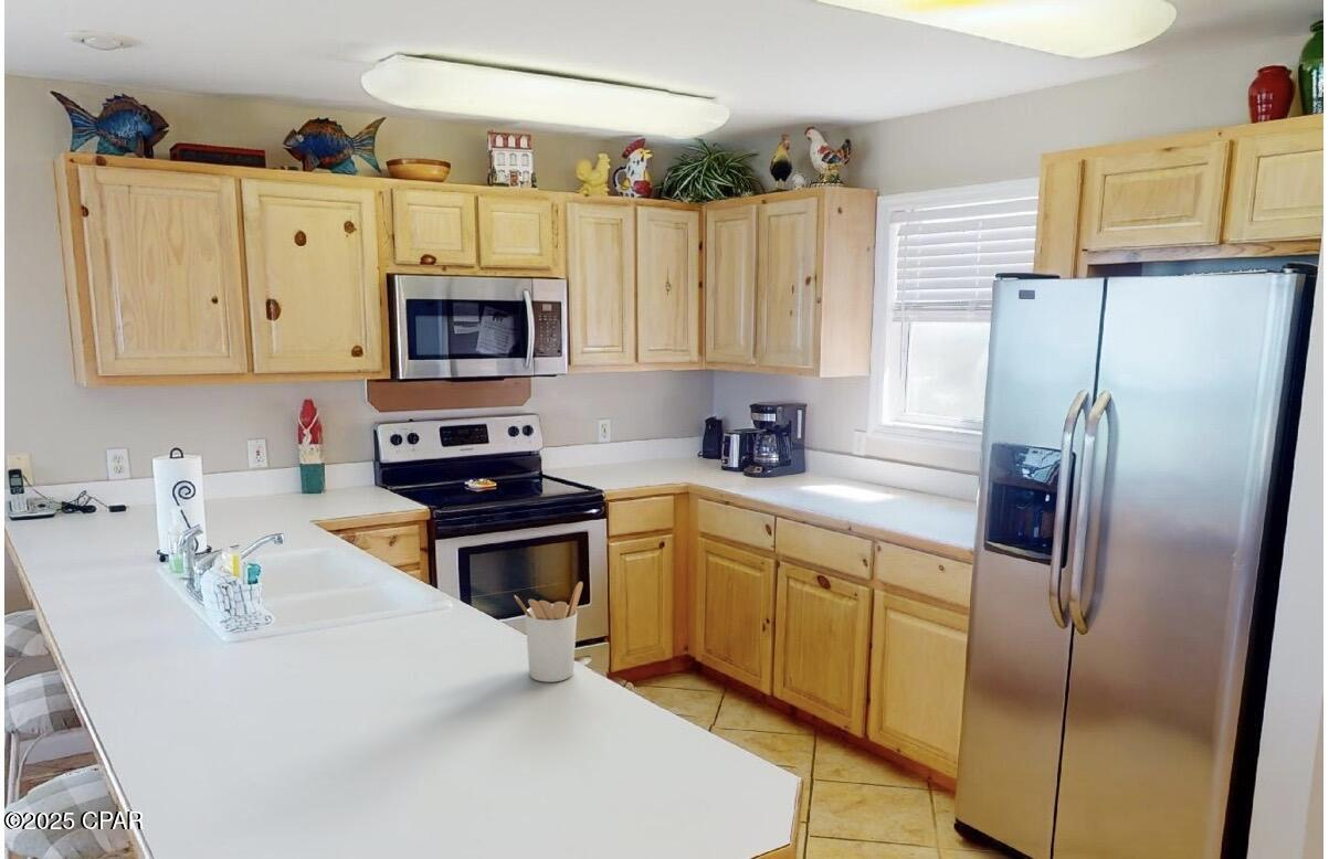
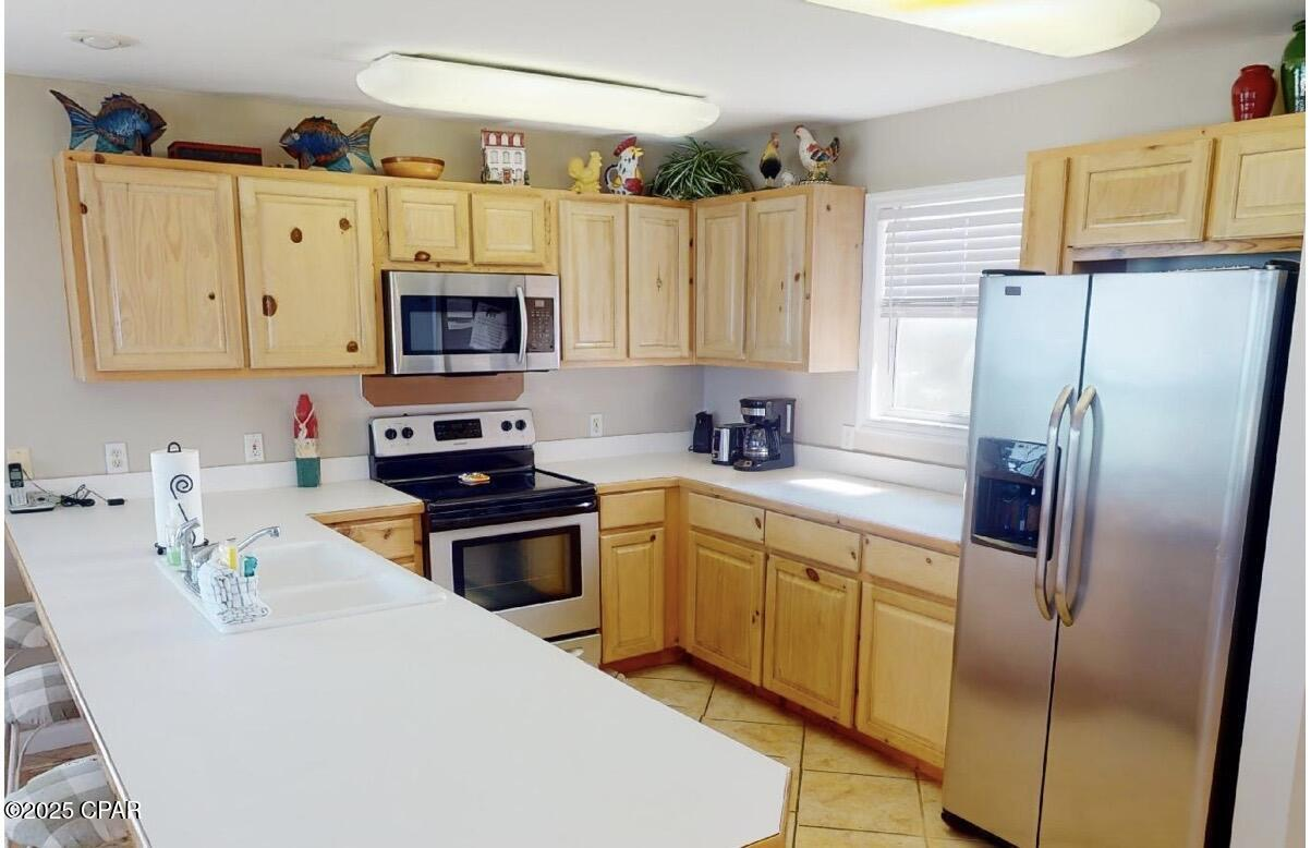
- utensil holder (550, 632)
